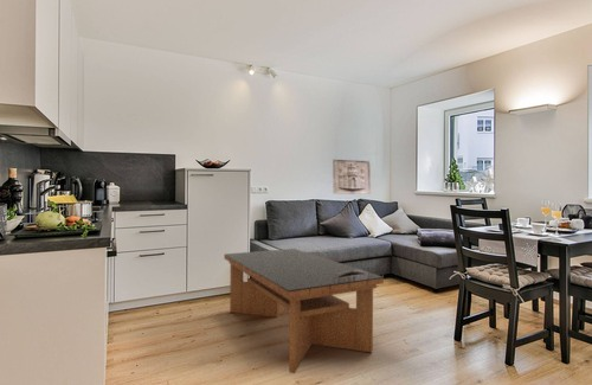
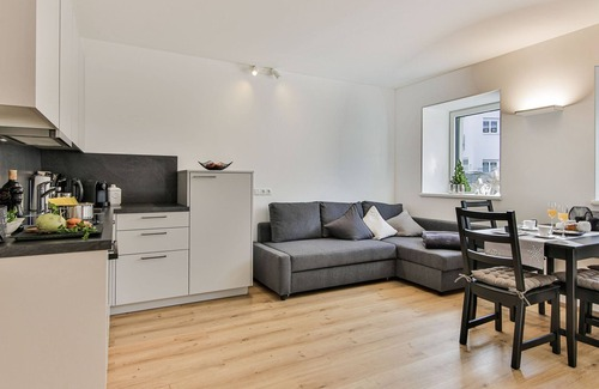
- stone relief (352, 177)
- coffee table (291, 296)
